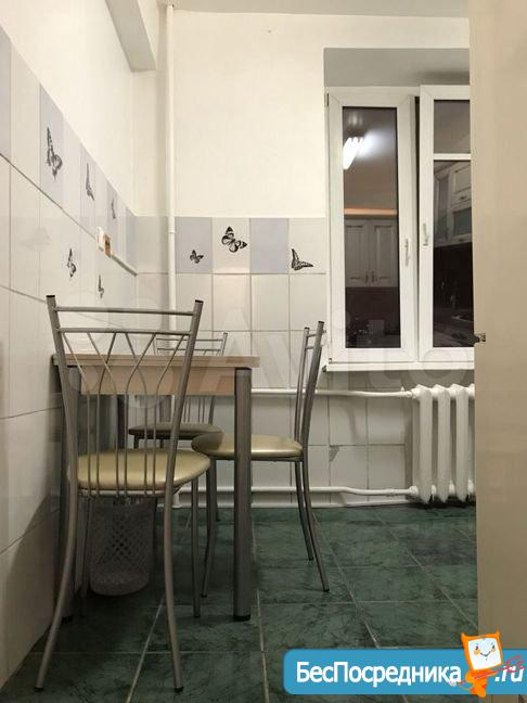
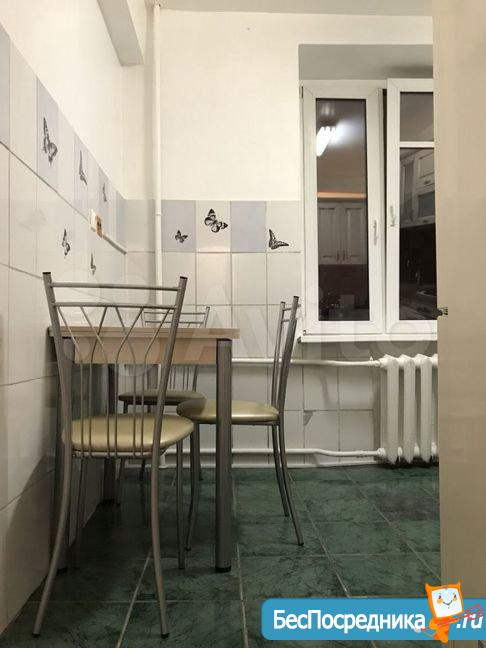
- wastebasket (119, 539)
